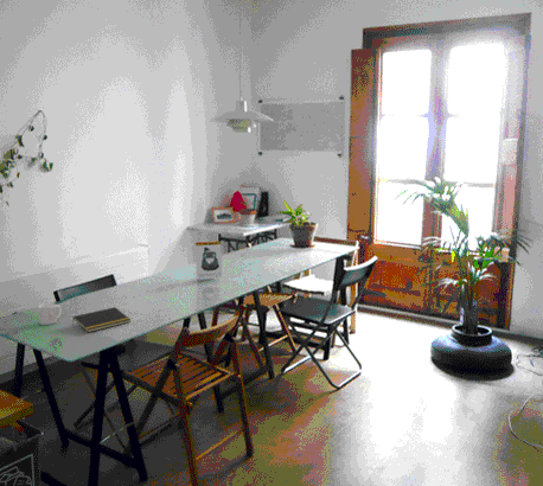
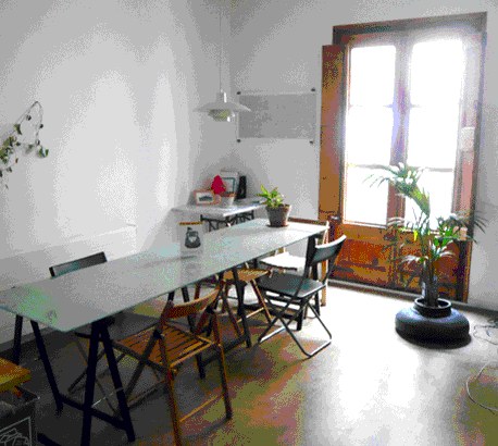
- notepad (102, 319)
- mug (50, 313)
